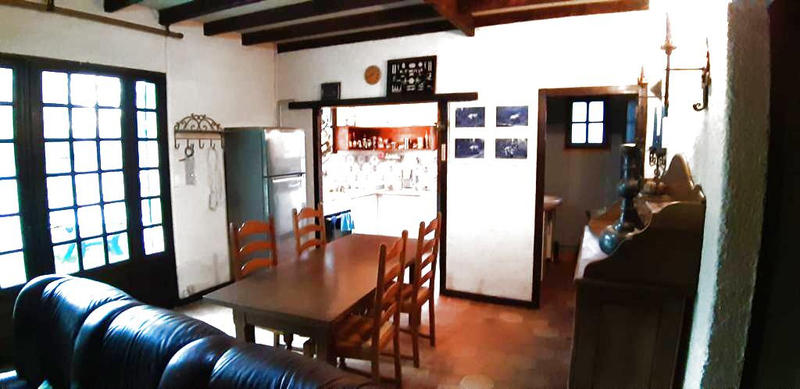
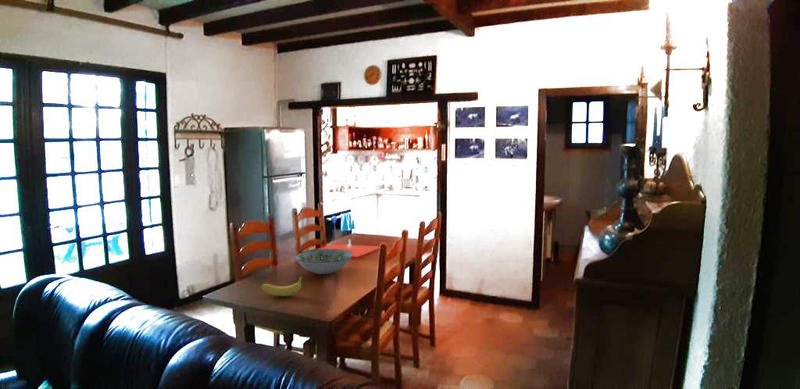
+ fruit (282, 286)
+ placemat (349, 244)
+ decorative bowl (324, 263)
